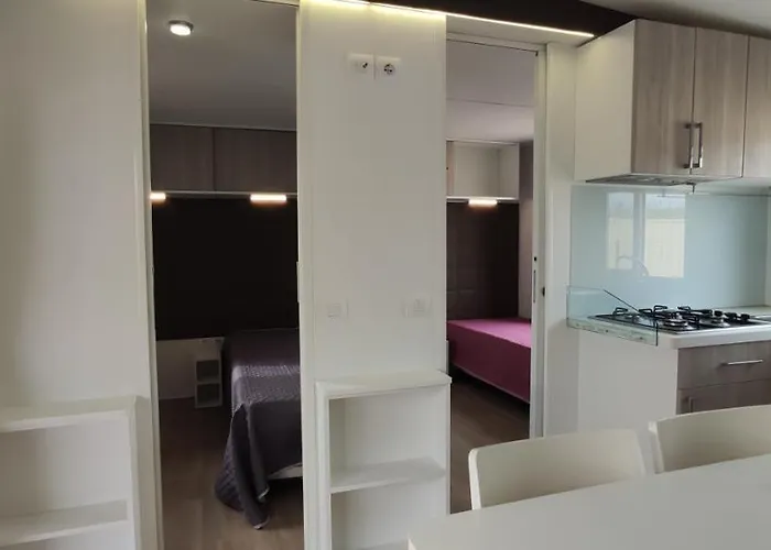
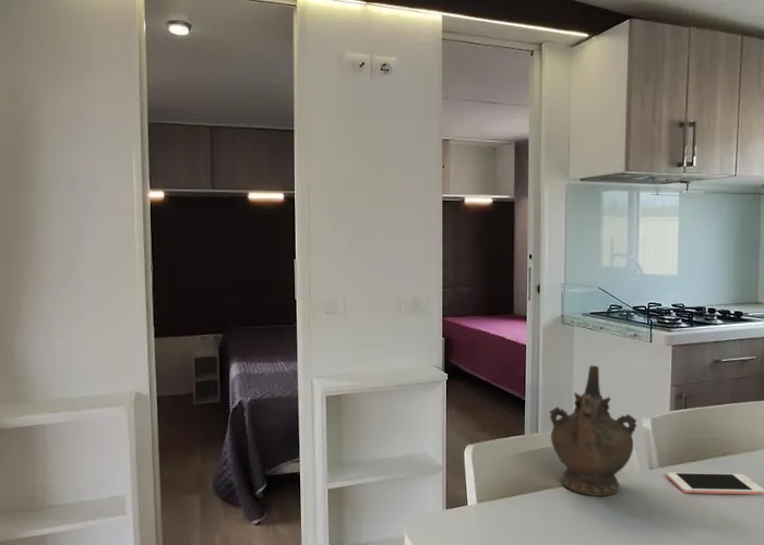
+ ceremonial vessel (590, 426)
+ cell phone (714, 483)
